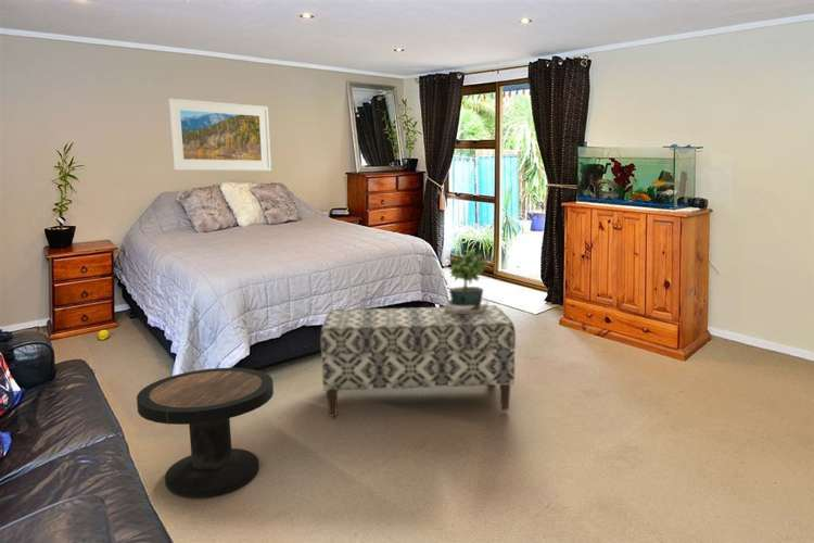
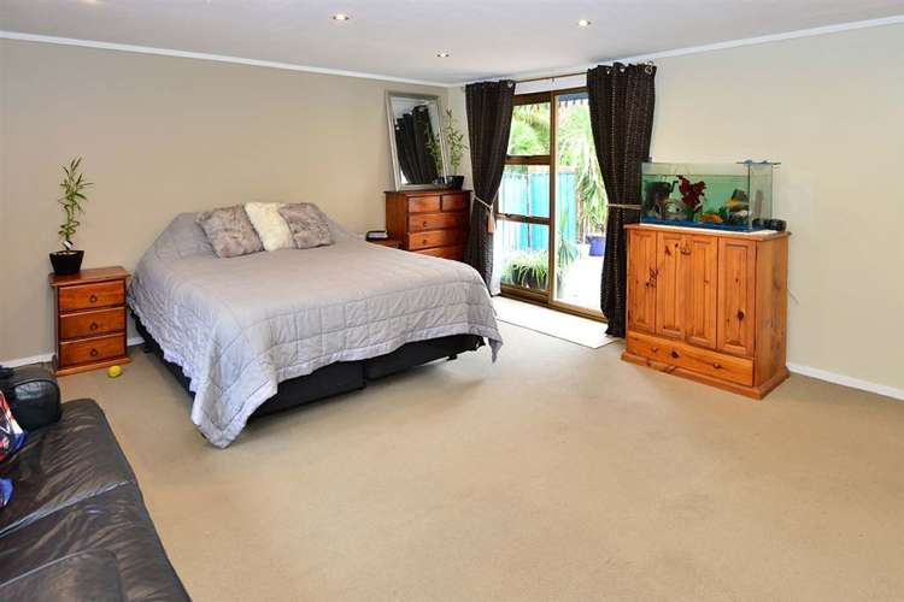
- potted plant (469, 279)
- bench (416, 357)
- side table (209, 430)
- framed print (222, 137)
